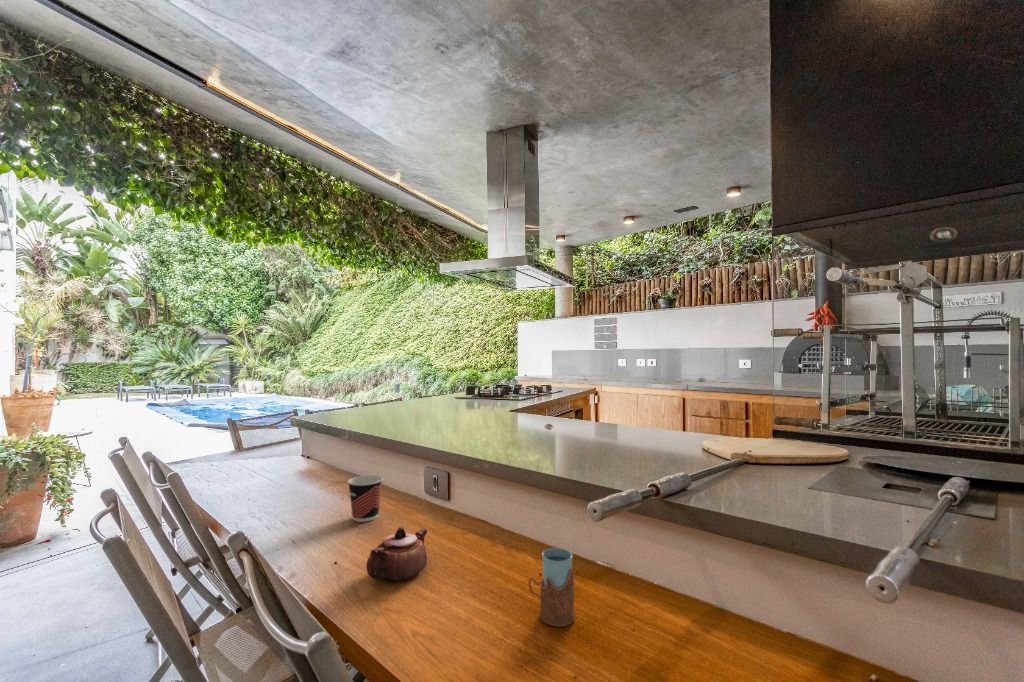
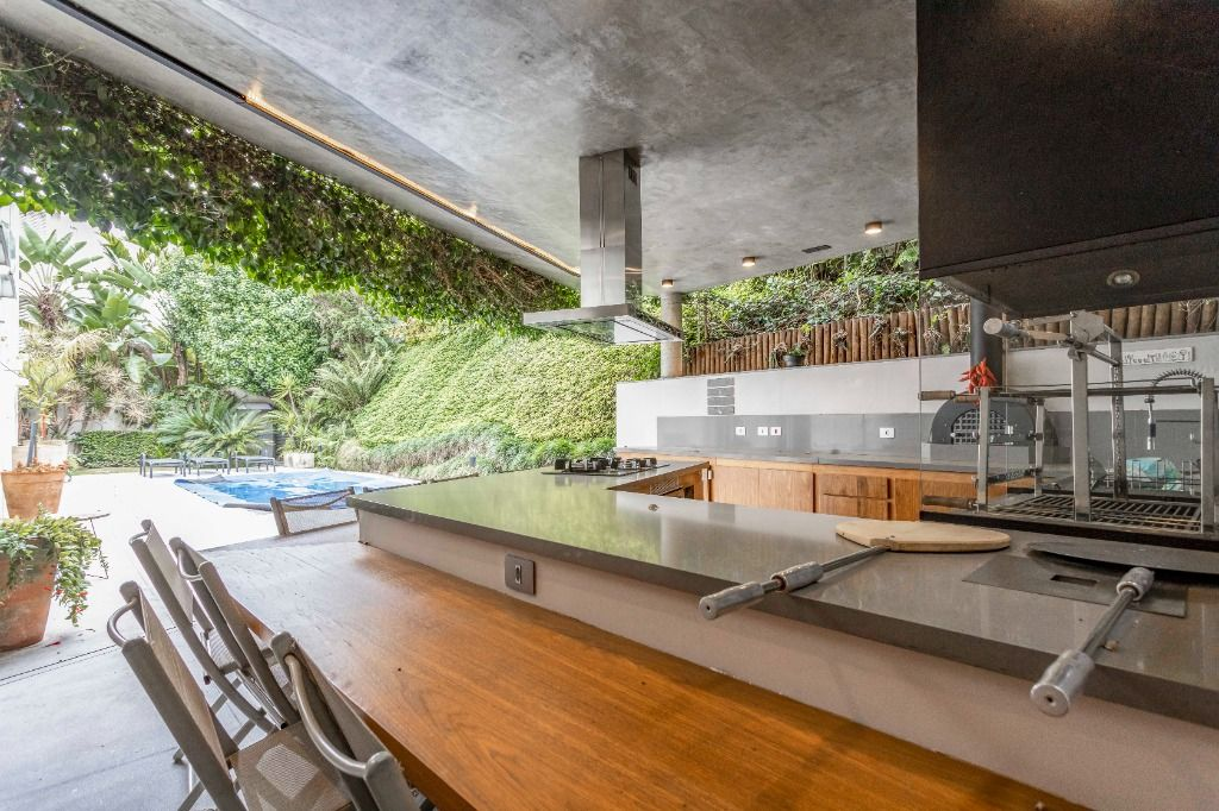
- cup (365, 498)
- teapot (398, 549)
- drinking glass (550, 583)
